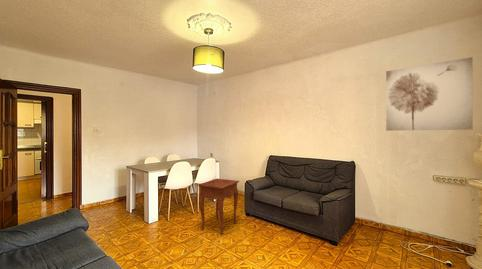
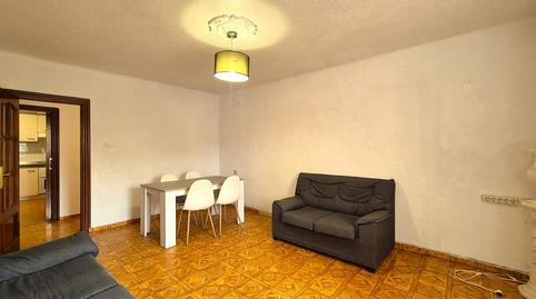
- wall art (425, 97)
- side table (219, 204)
